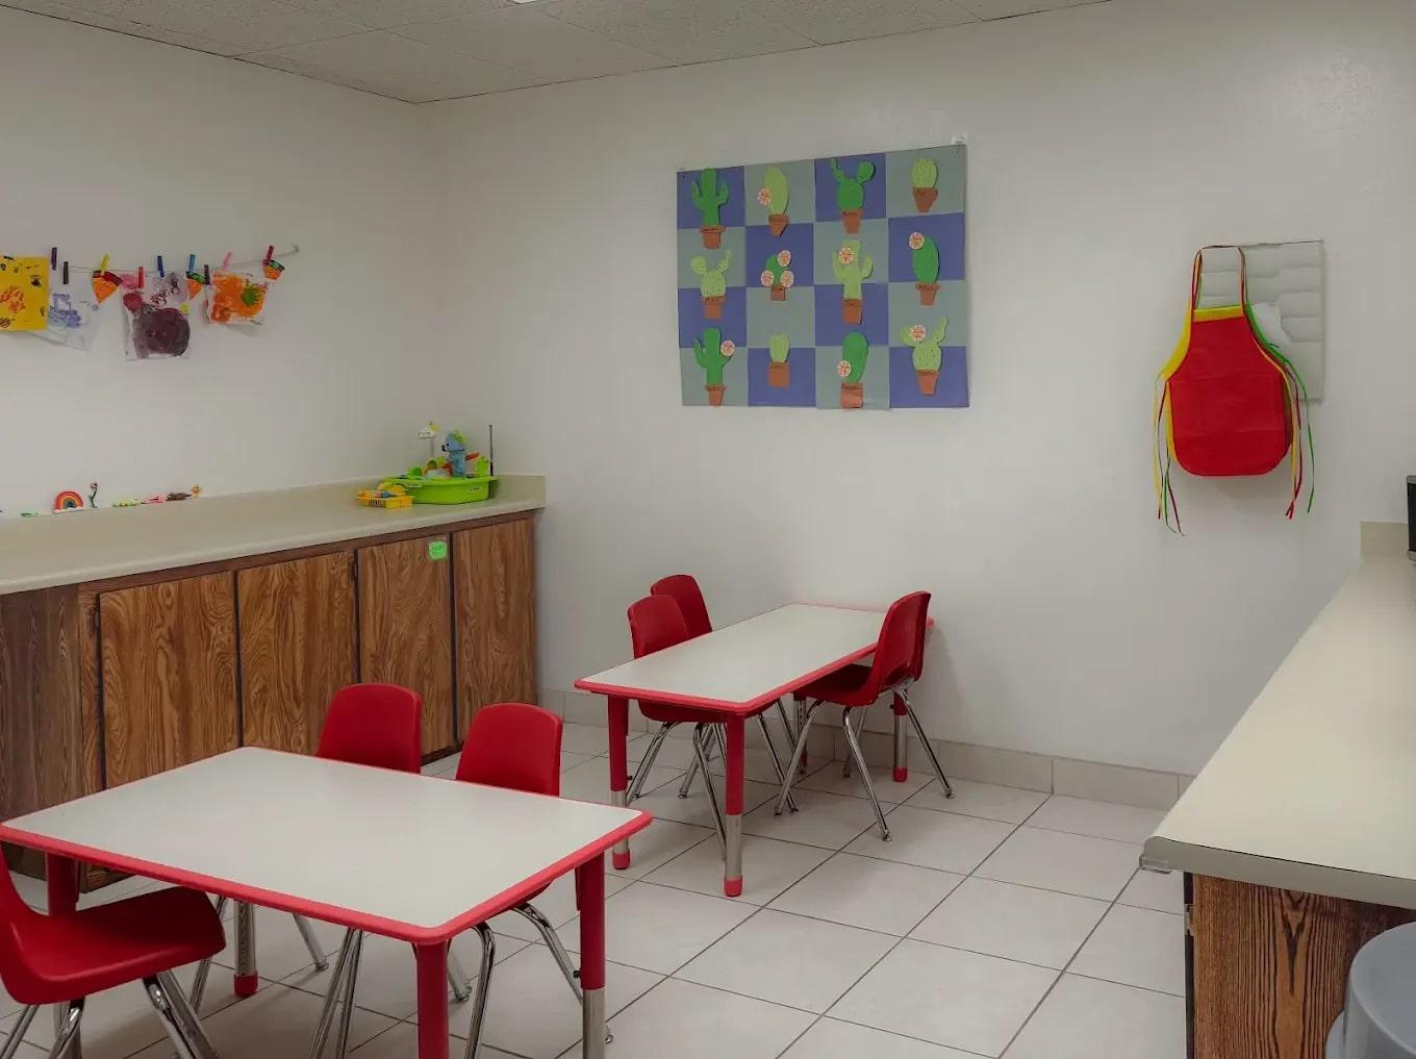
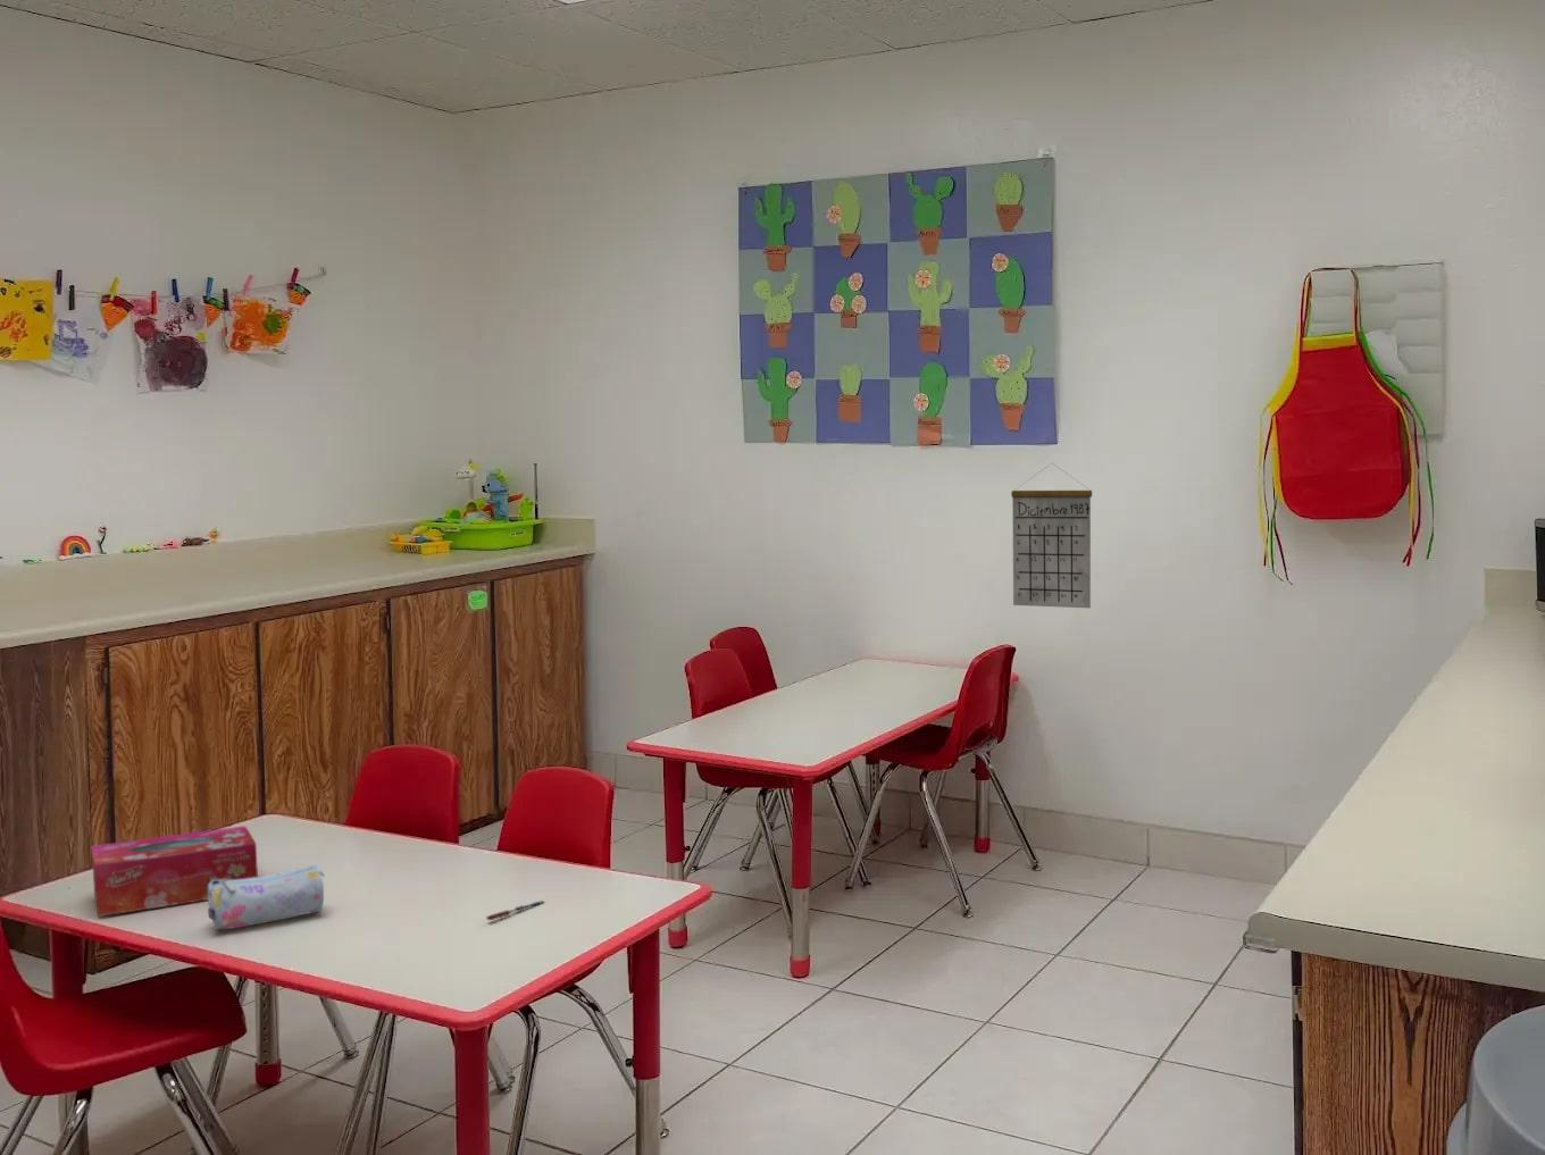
+ pen (516, 909)
+ tissue box (175, 869)
+ calendar (1051, 535)
+ pencil case (266, 895)
